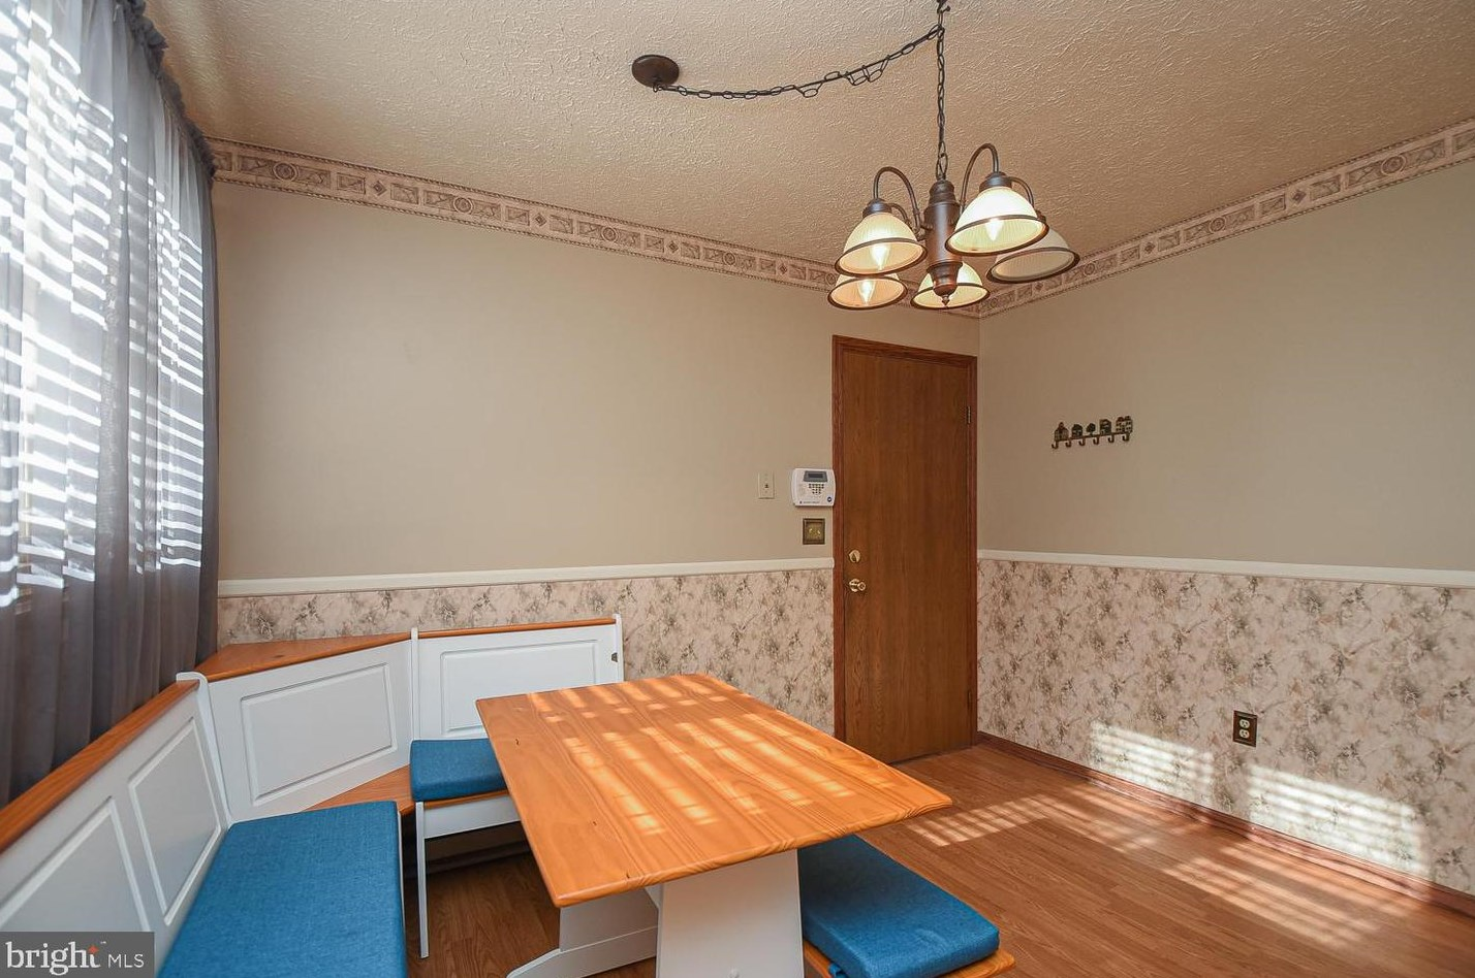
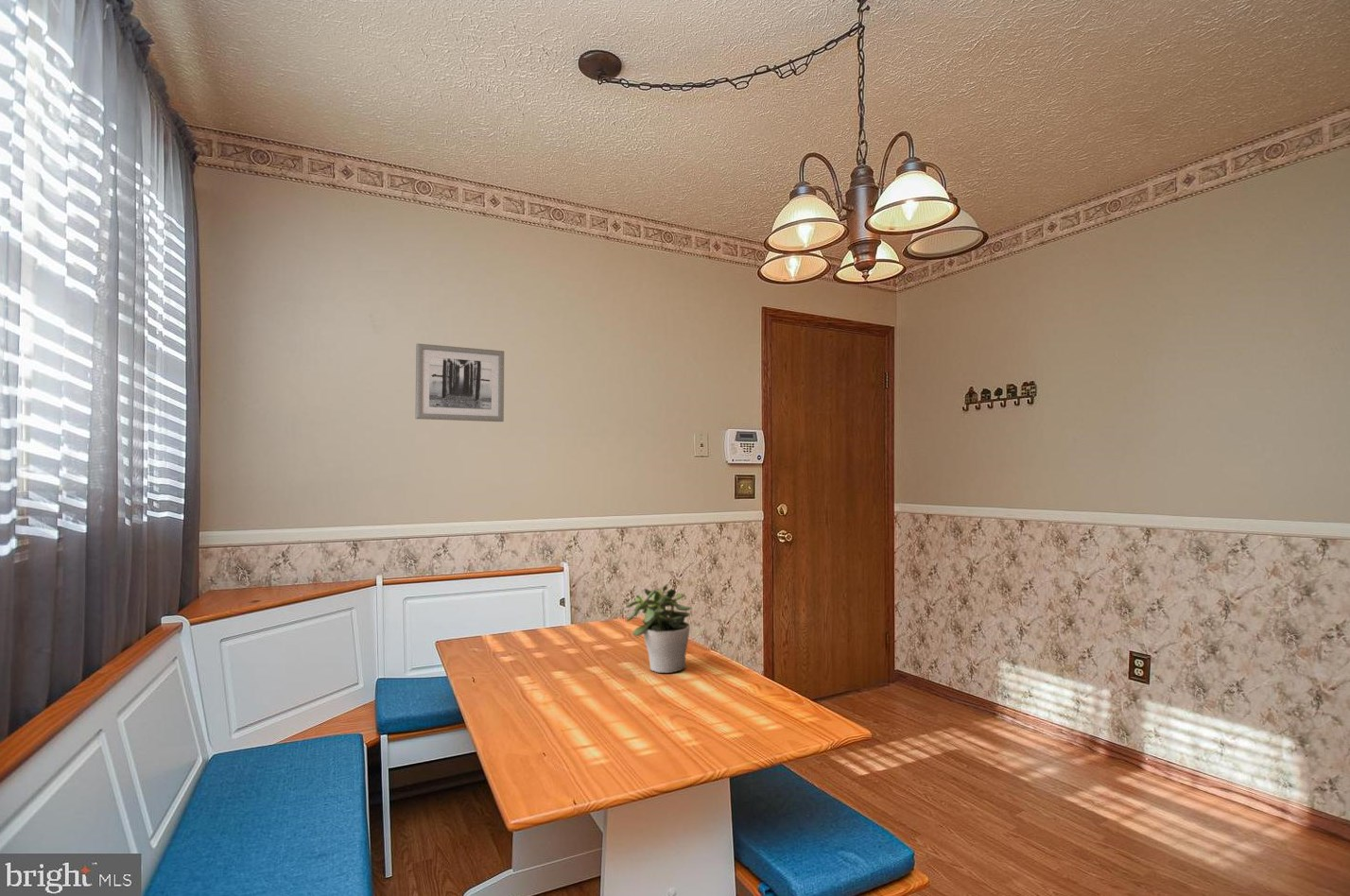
+ potted plant (656, 625)
+ wall art (460, 384)
